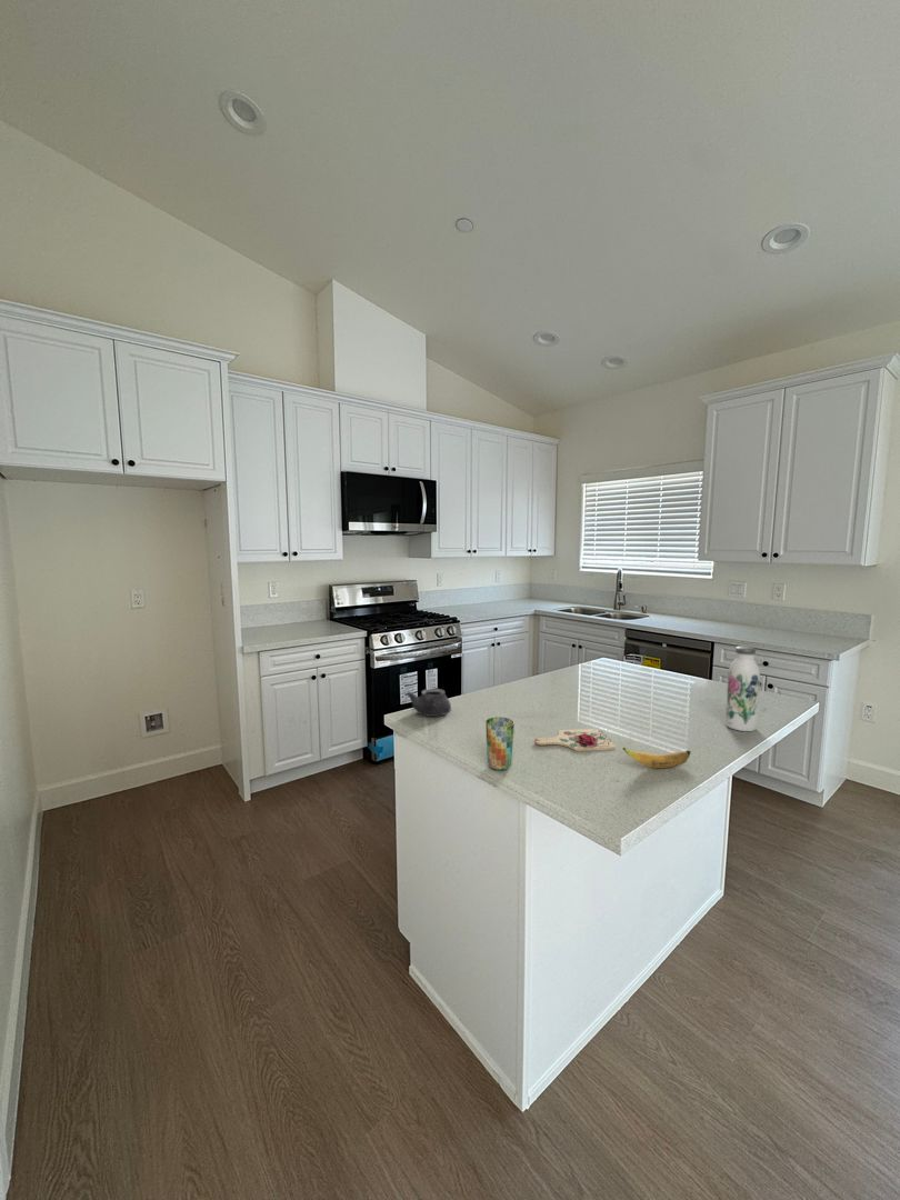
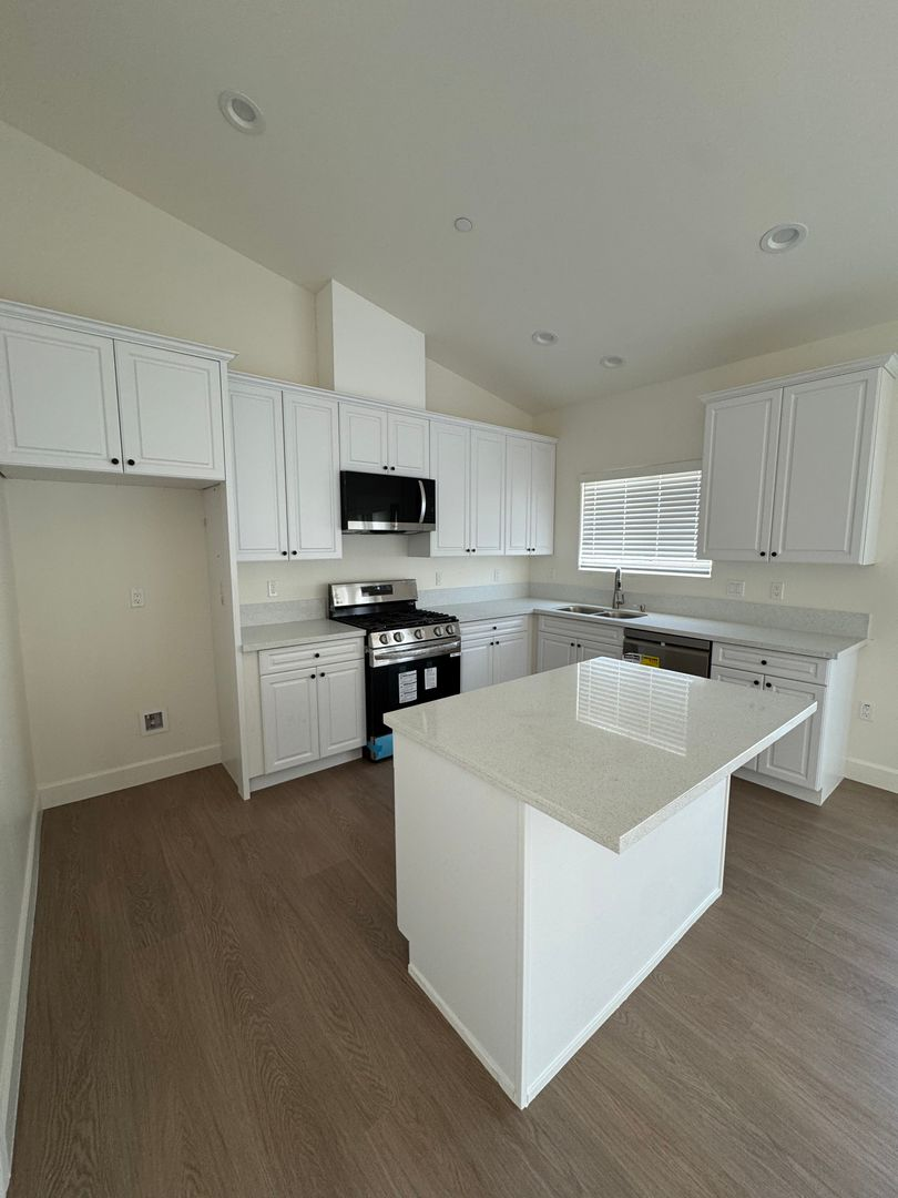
- cup (499, 743)
- water bottle (742, 687)
- cutting board (570, 737)
- teapot (429, 701)
- banana (656, 756)
